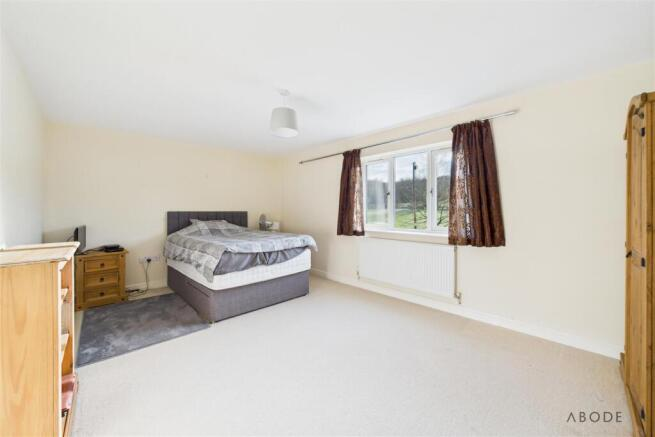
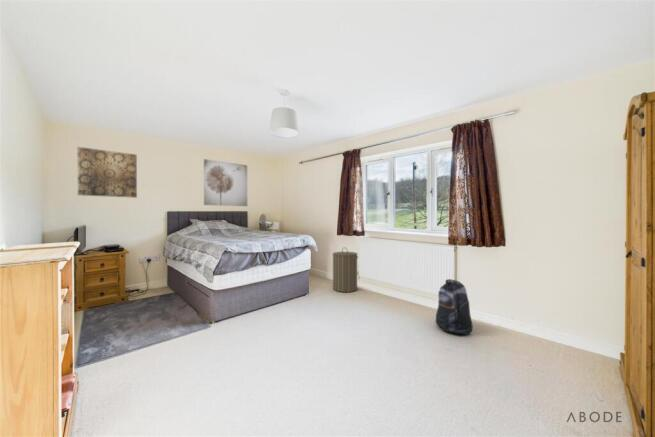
+ laundry hamper (345, 268)
+ backpack (453, 304)
+ wall art (226, 184)
+ wall art (108, 173)
